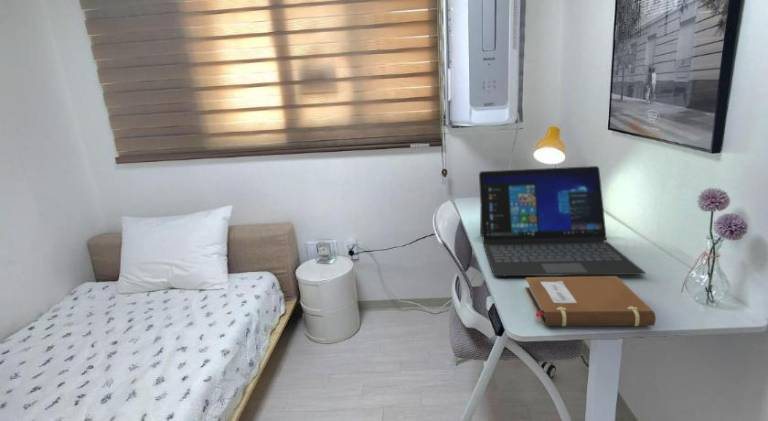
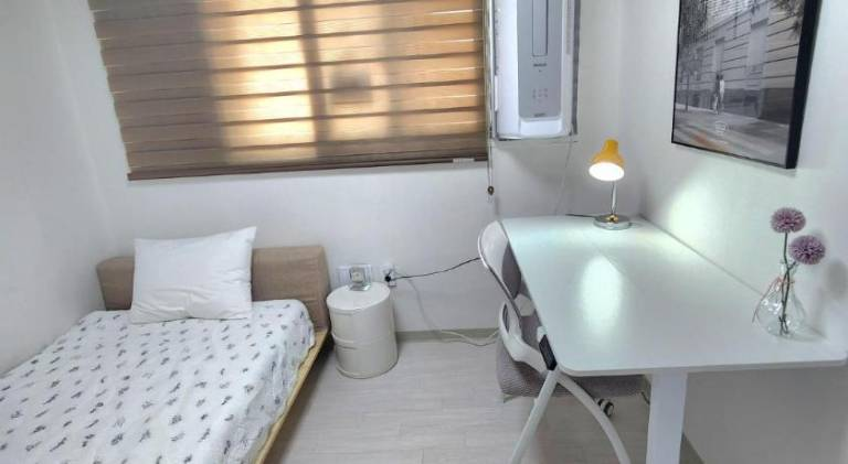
- notebook (581, 300)
- laptop (550, 215)
